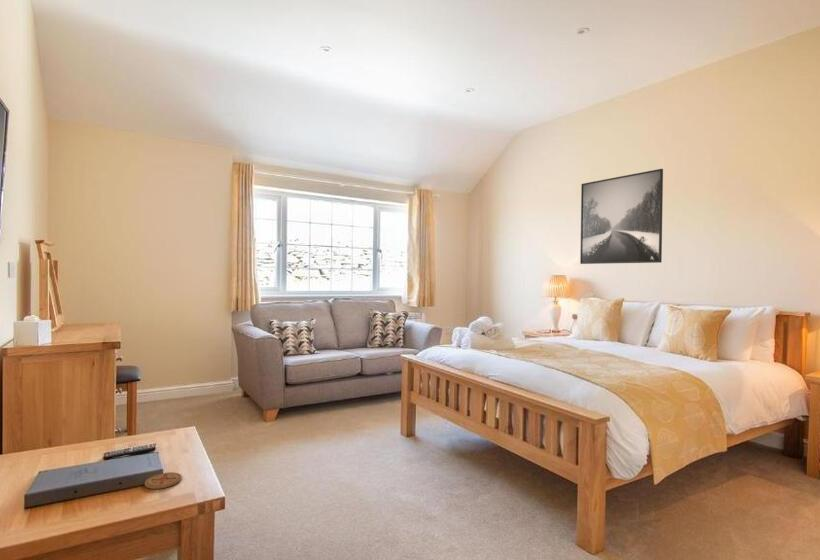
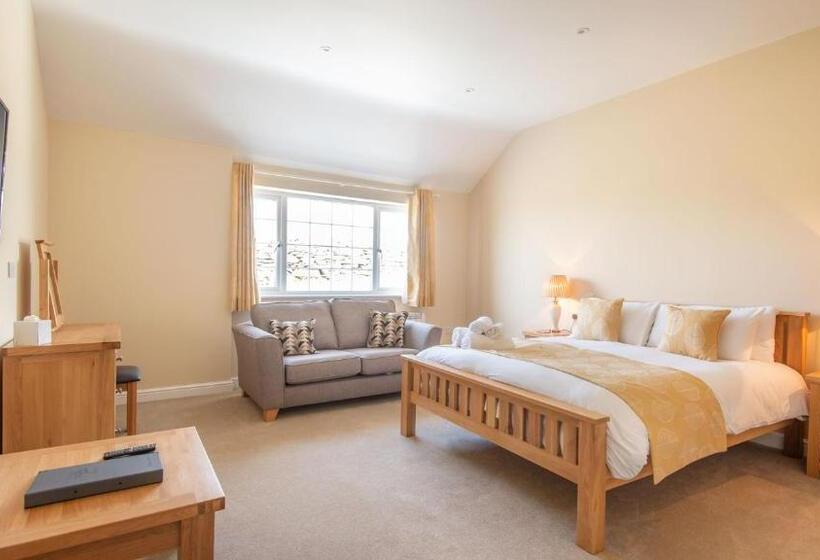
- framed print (618, 220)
- coaster (163, 480)
